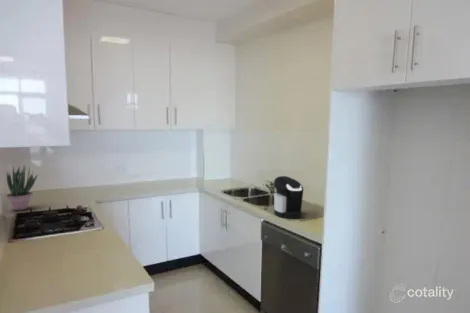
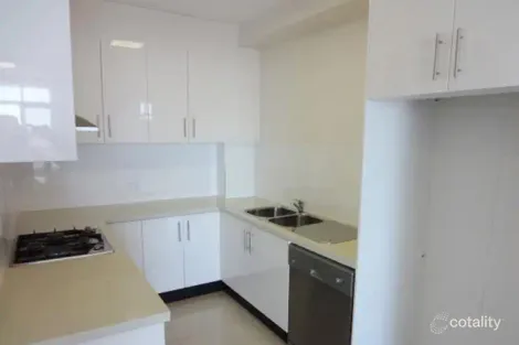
- potted plant (22, 186)
- coffee maker (289, 196)
